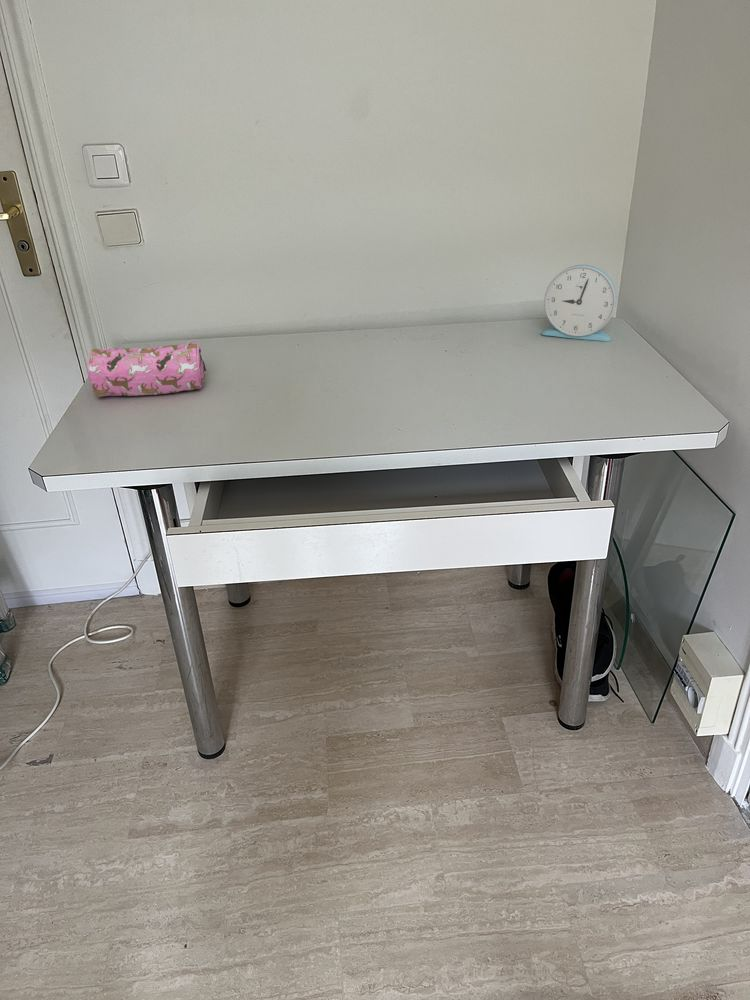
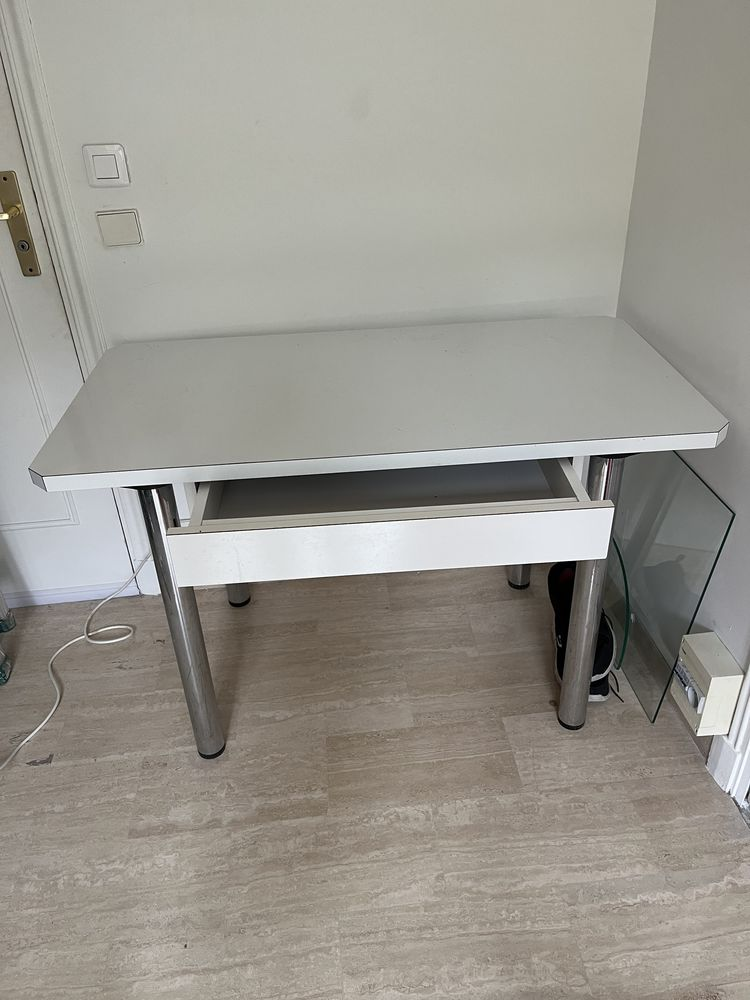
- pencil case (146, 369)
- alarm clock (581, 298)
